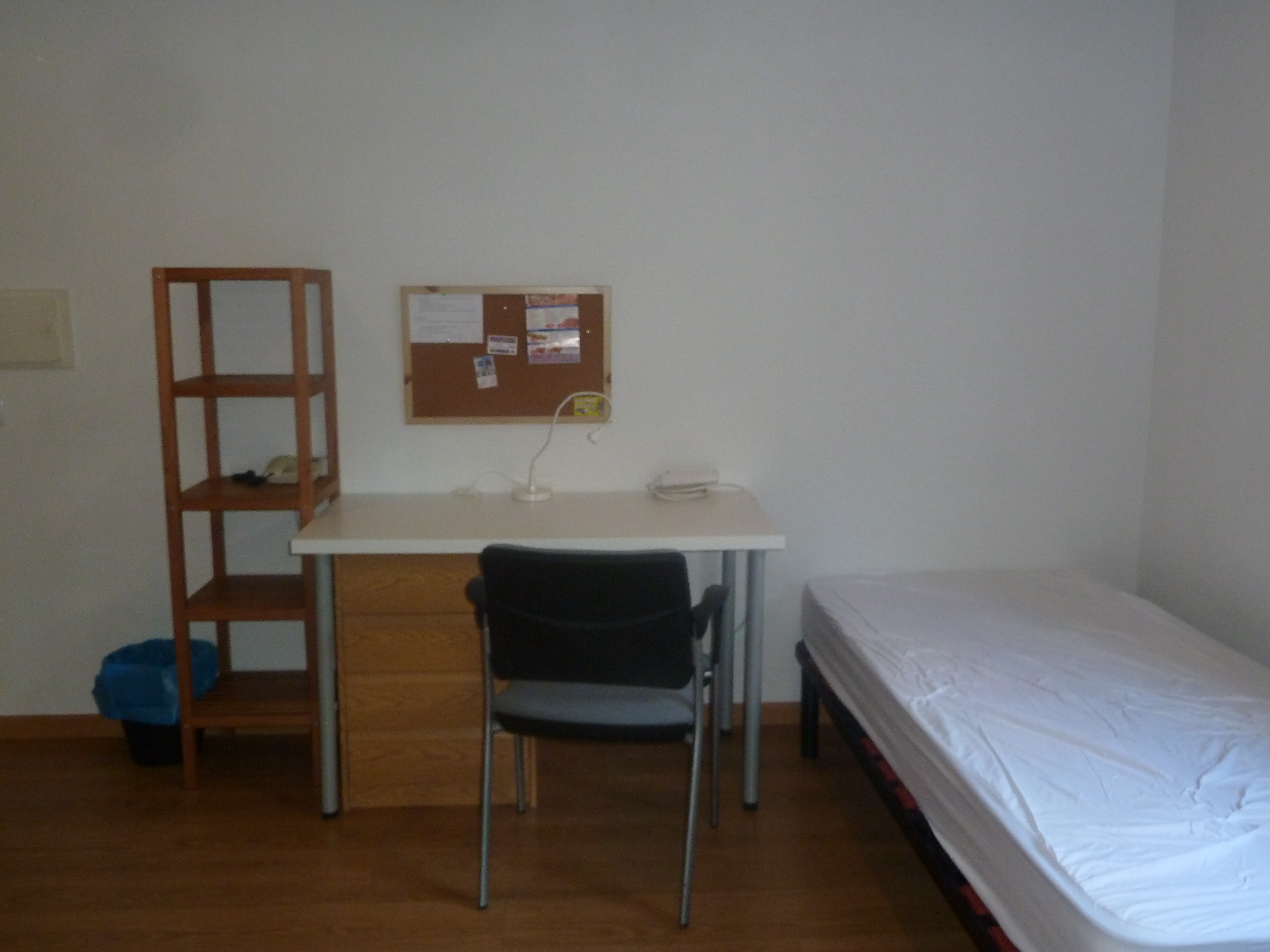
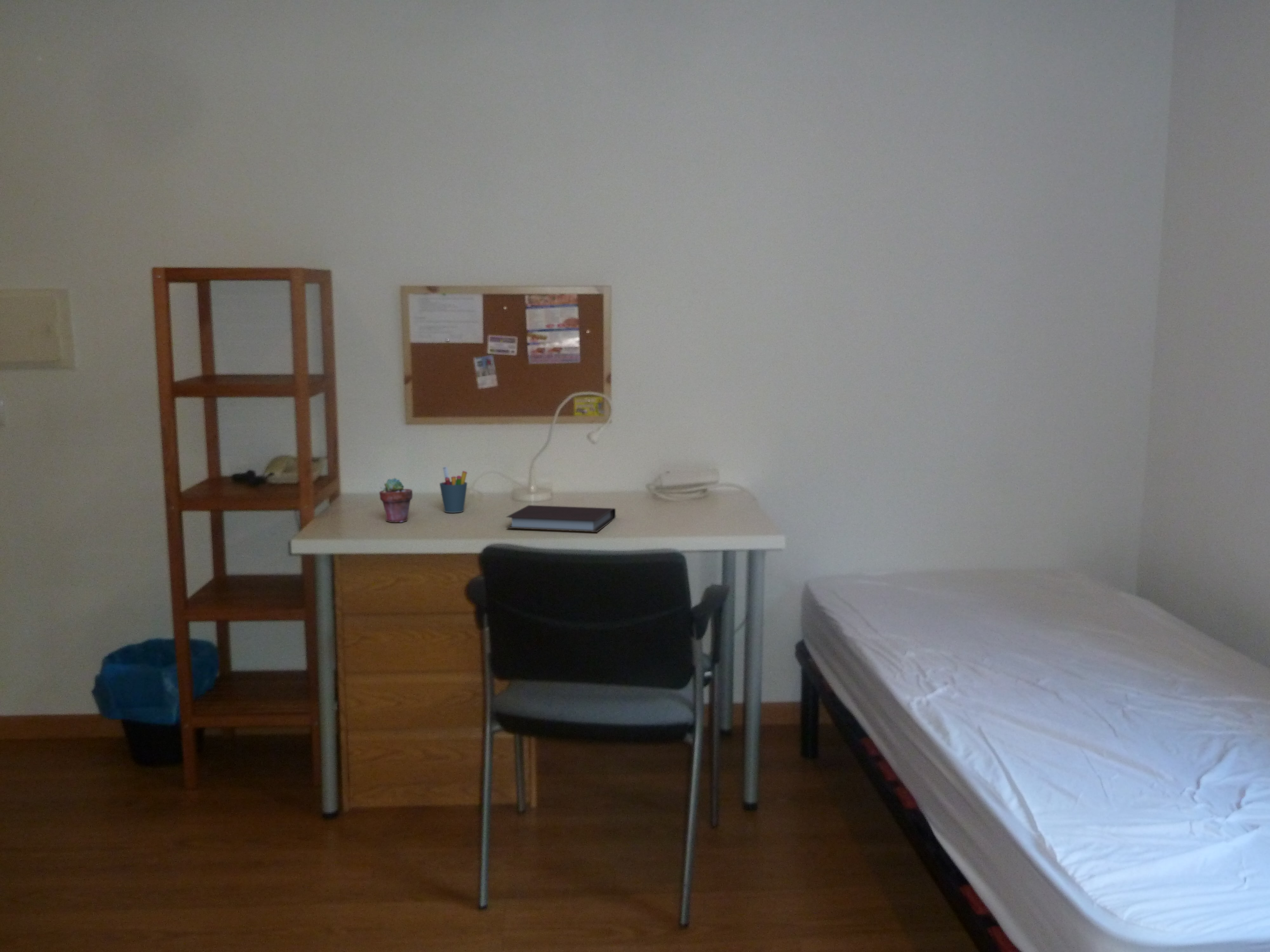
+ notebook (562, 518)
+ potted succulent (396, 499)
+ pen holder (454, 489)
